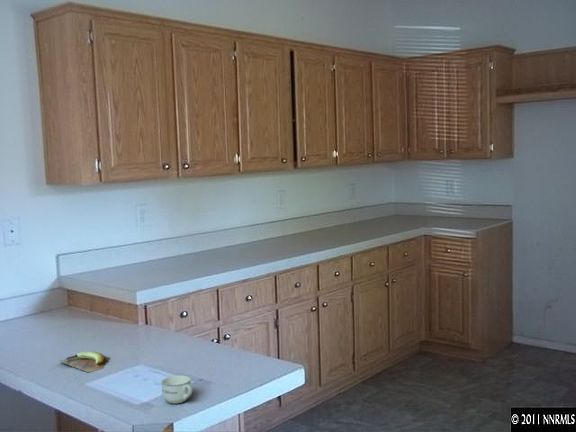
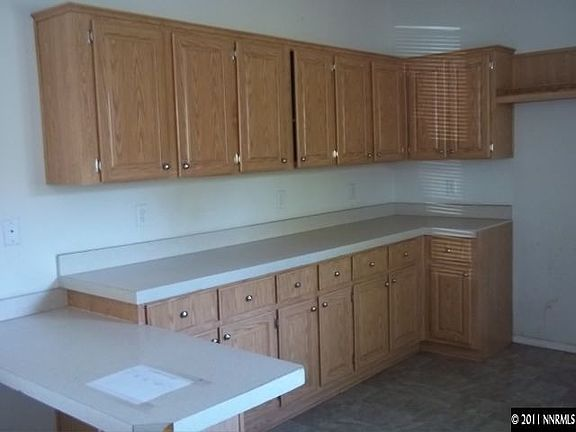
- cup (178, 391)
- banana (90, 358)
